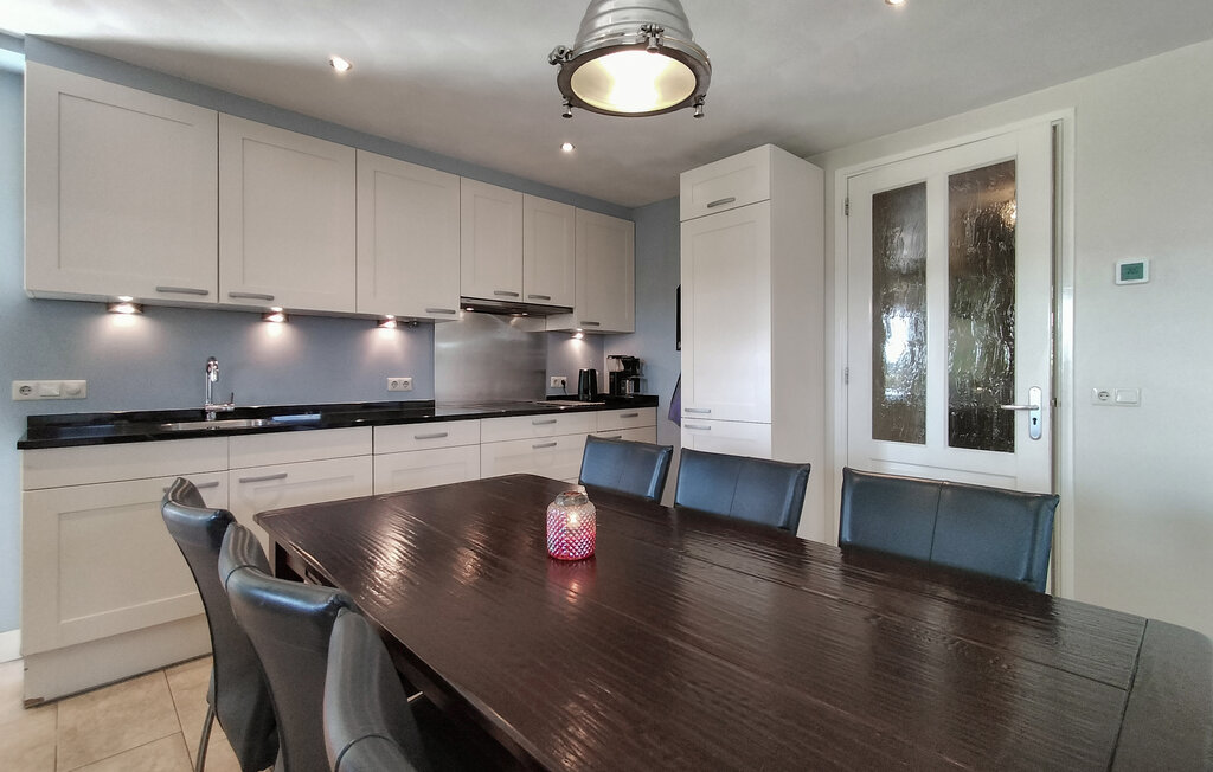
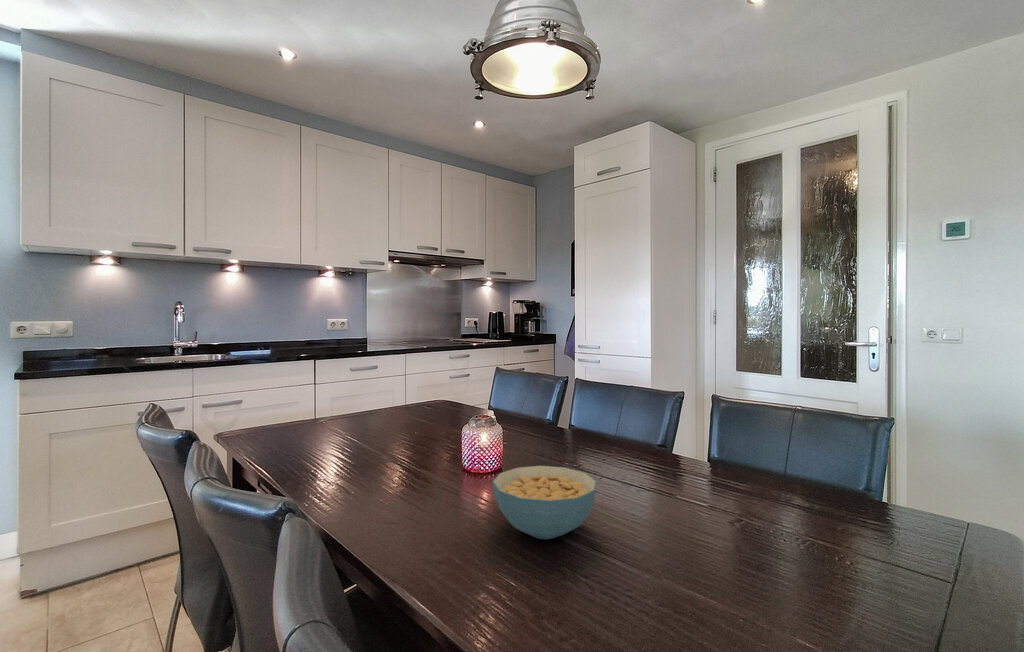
+ cereal bowl (544, 506)
